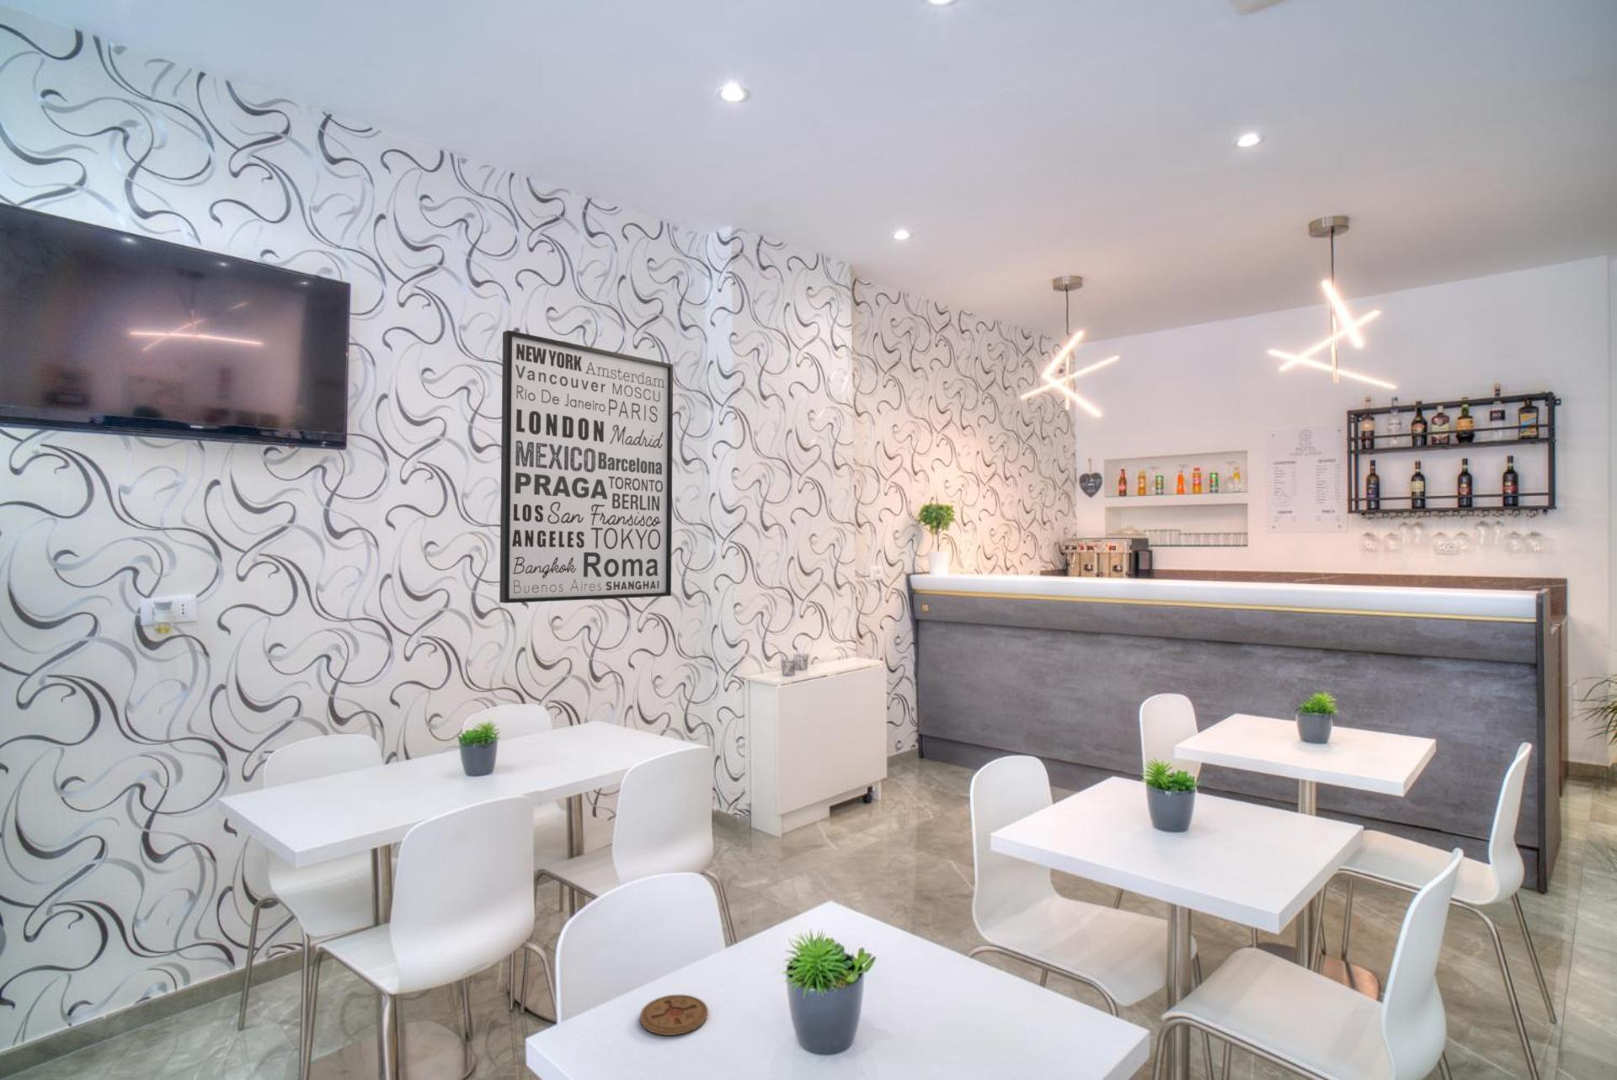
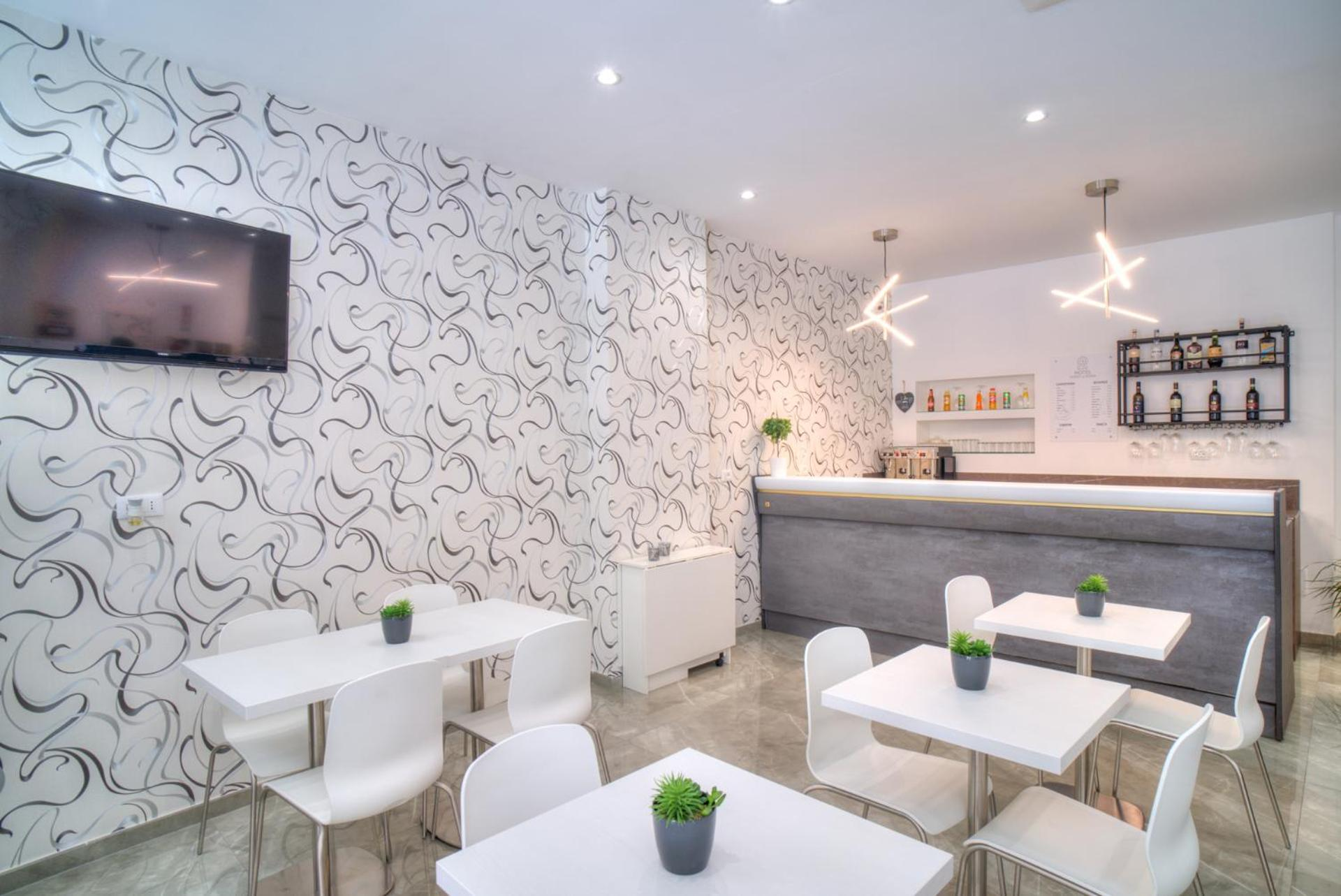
- coaster (674, 1014)
- wall art (593, 474)
